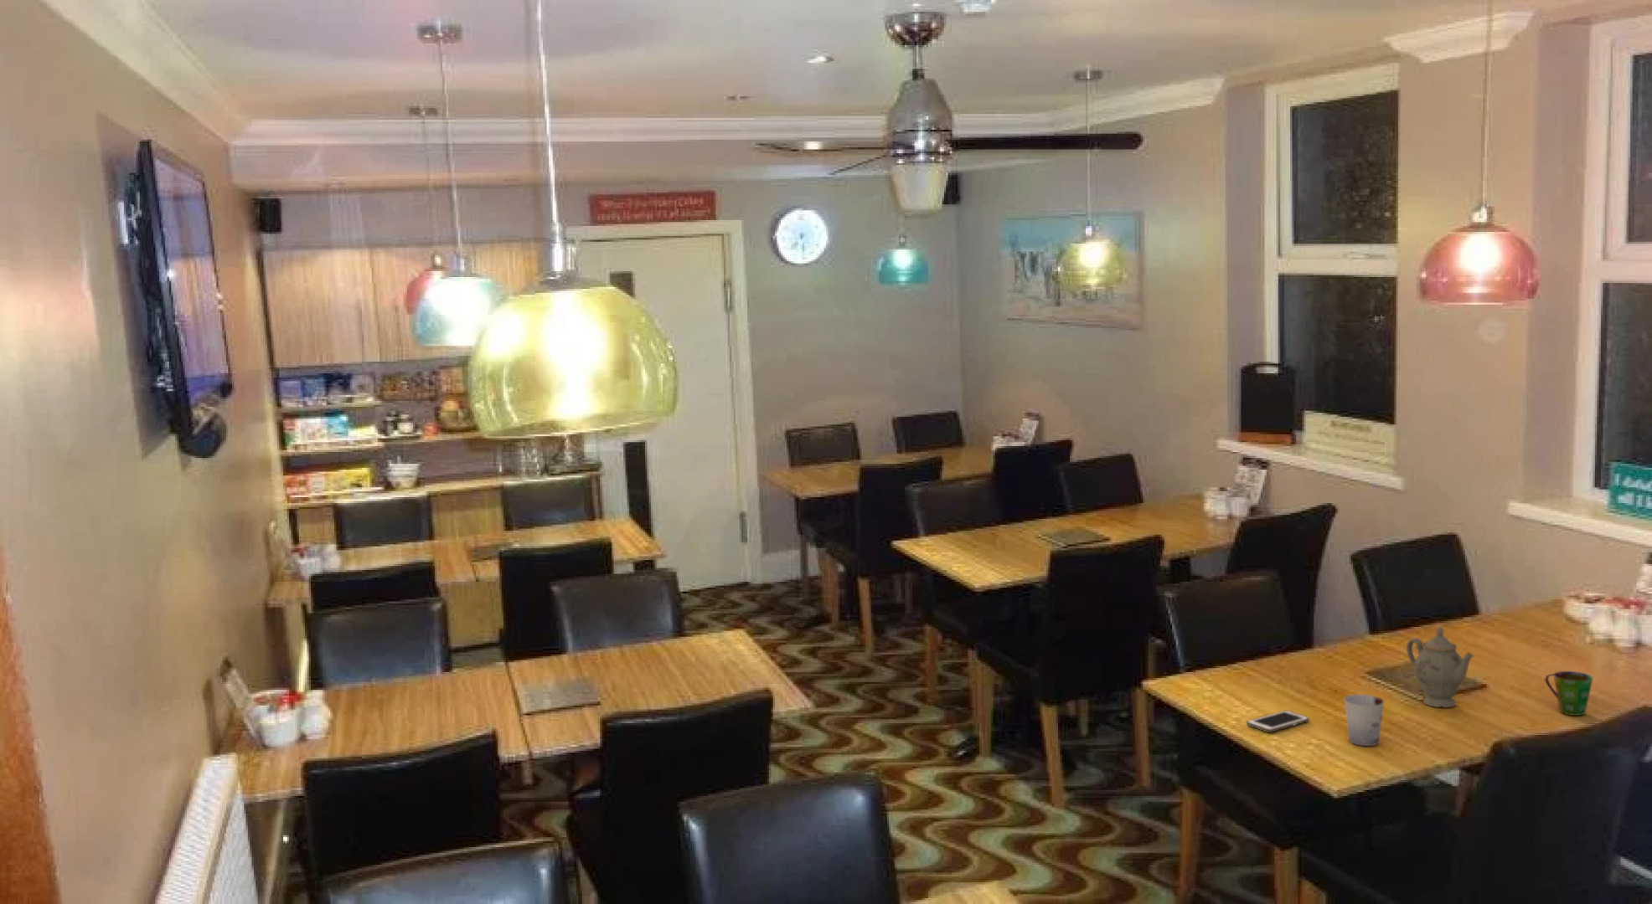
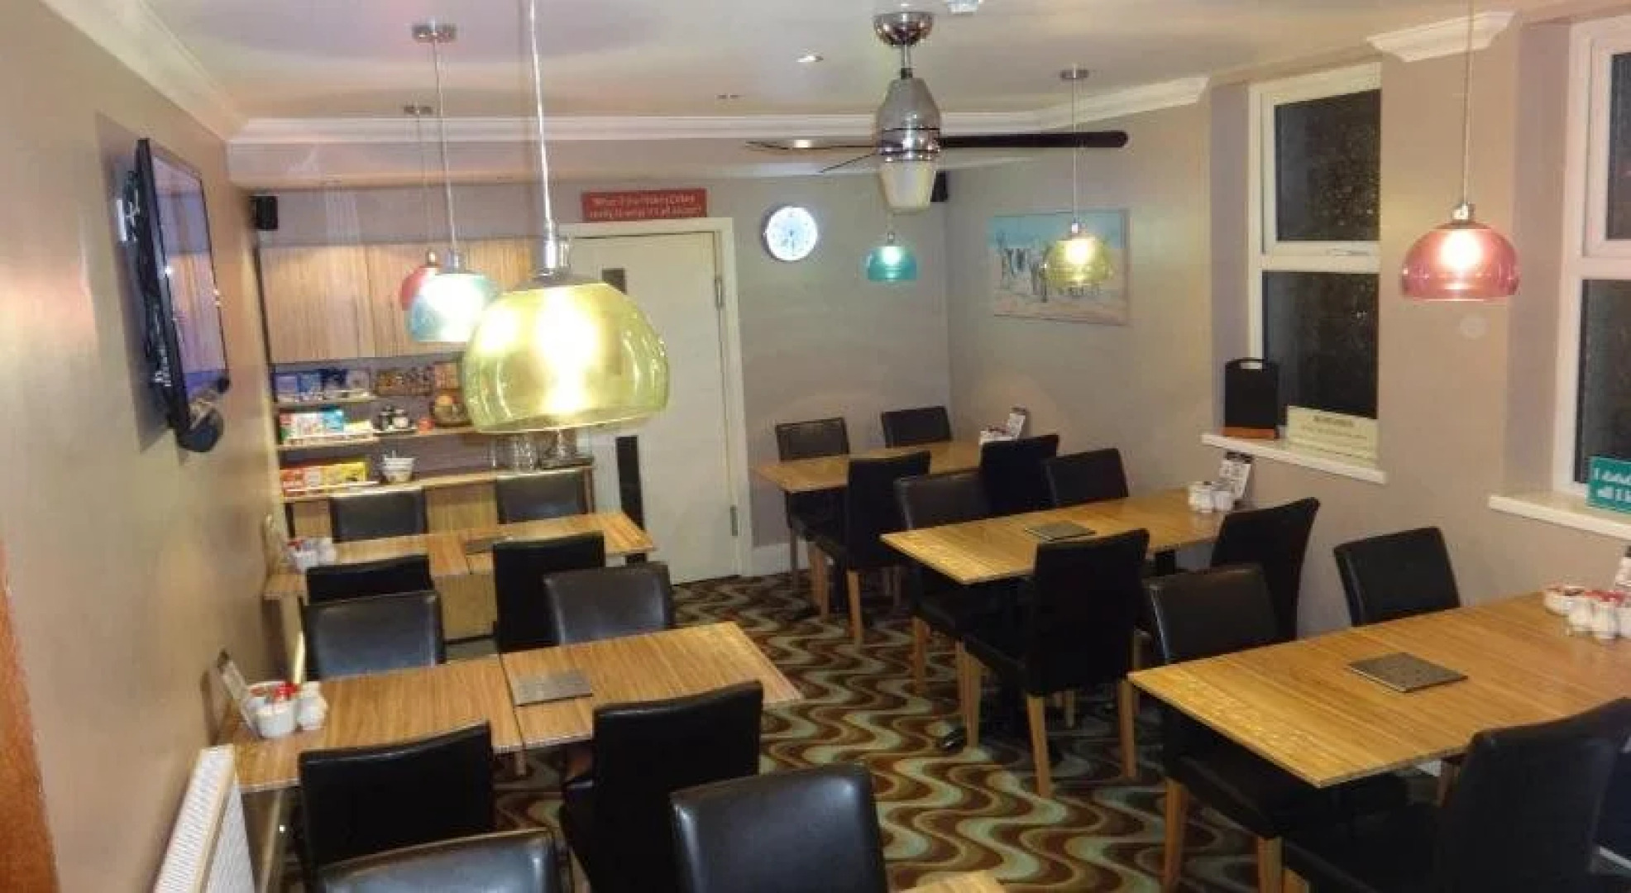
- cup (1367, 719)
- cup (1567, 692)
- cell phone (1278, 720)
- chinaware (1439, 665)
